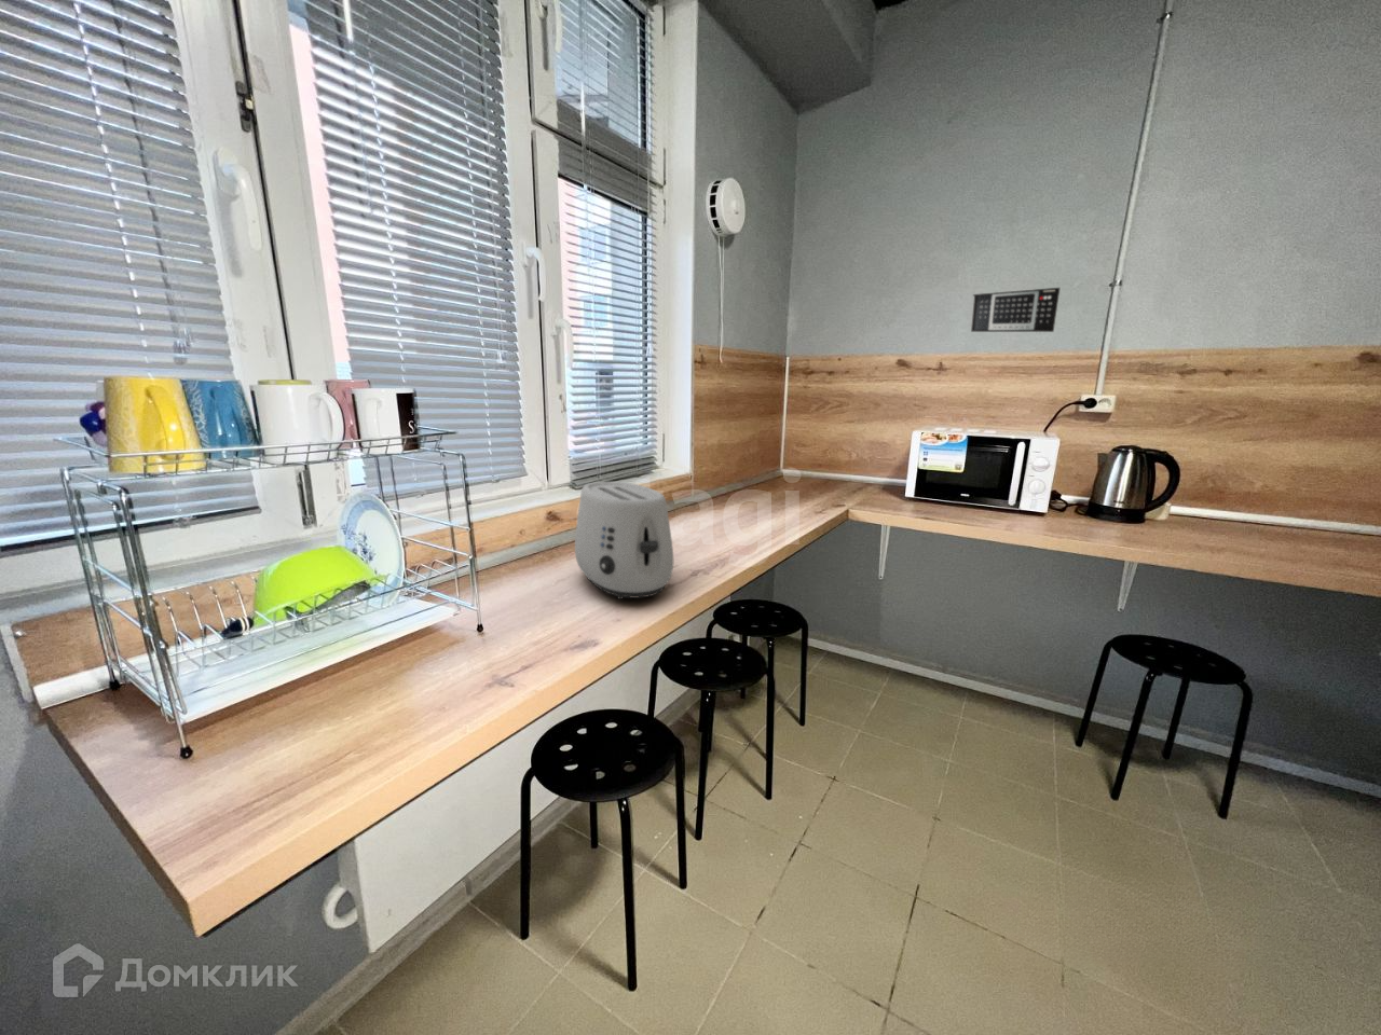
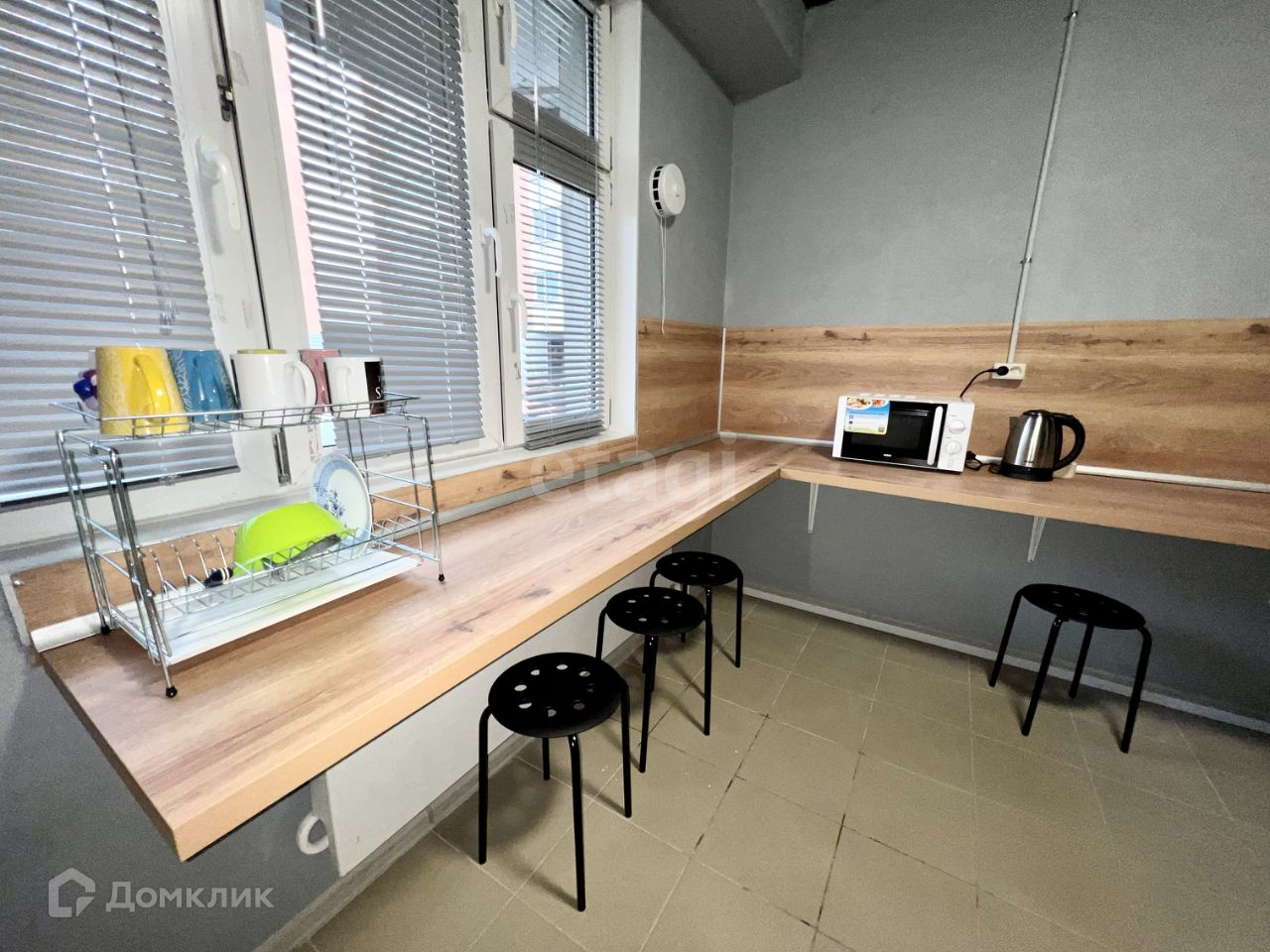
- calendar (1012, 312)
- toaster (622, 538)
